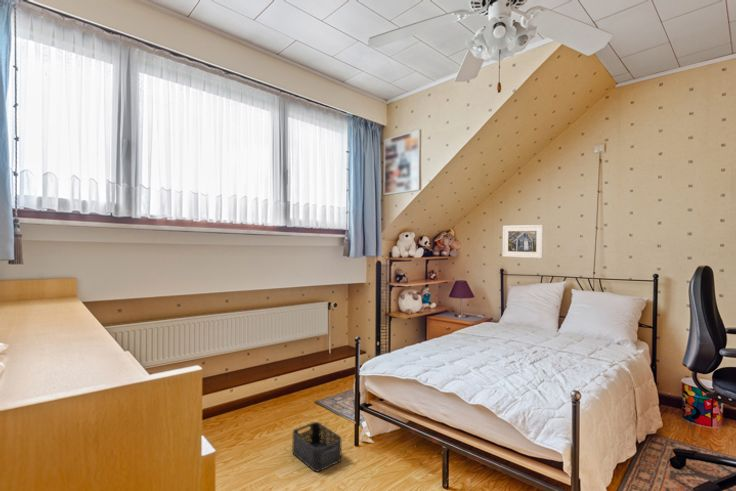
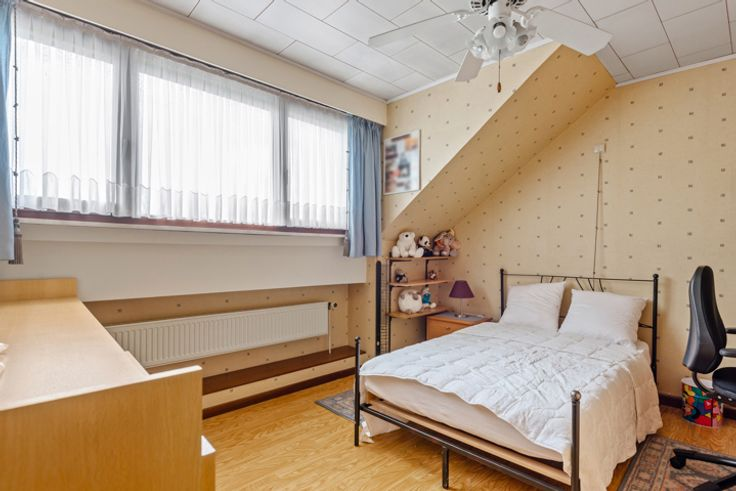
- storage bin (316, 445)
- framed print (522, 241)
